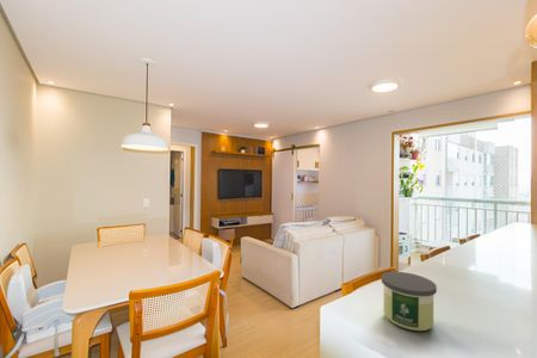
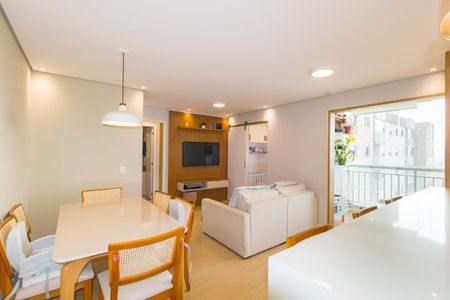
- candle (407, 300)
